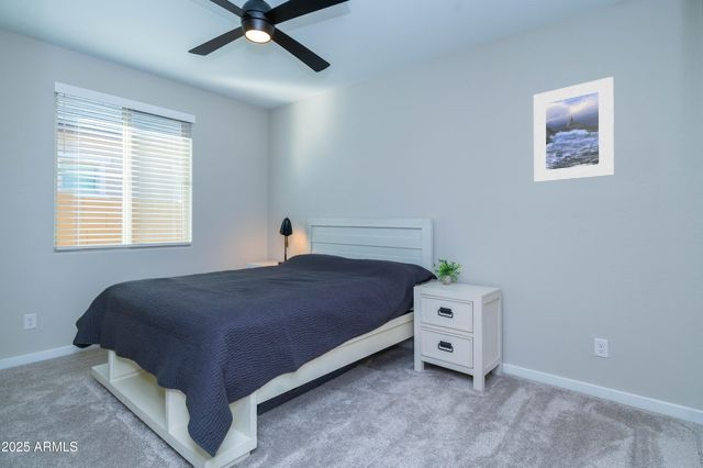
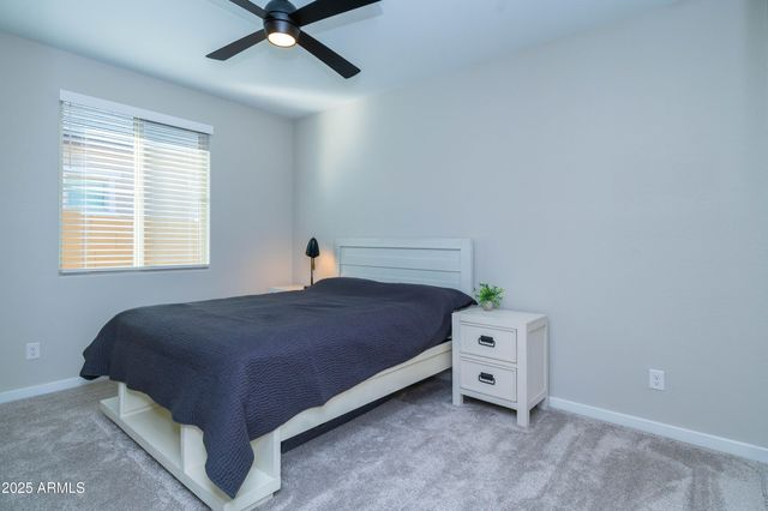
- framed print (571, 132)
